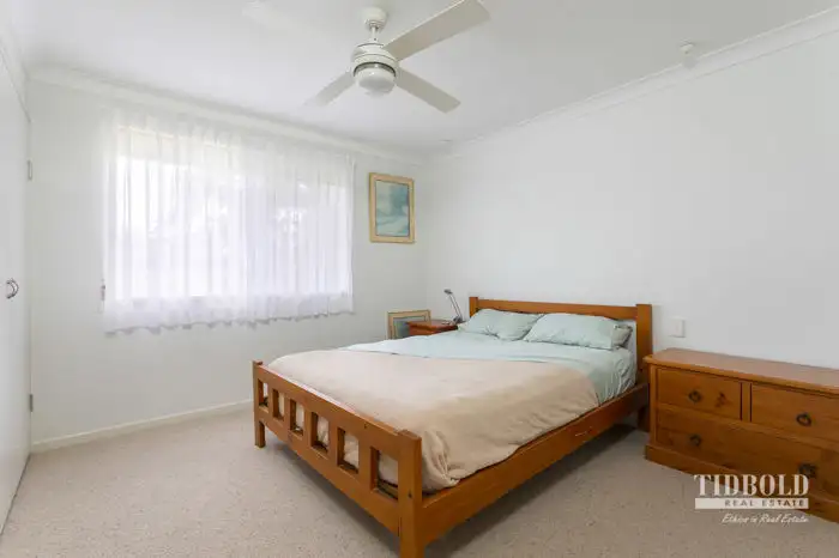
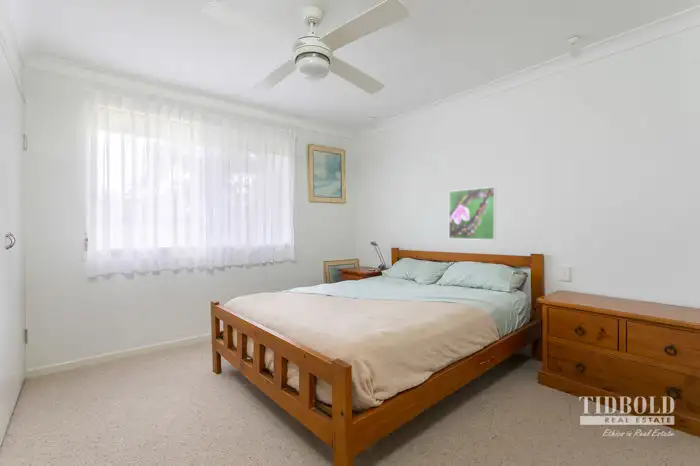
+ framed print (471, 214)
